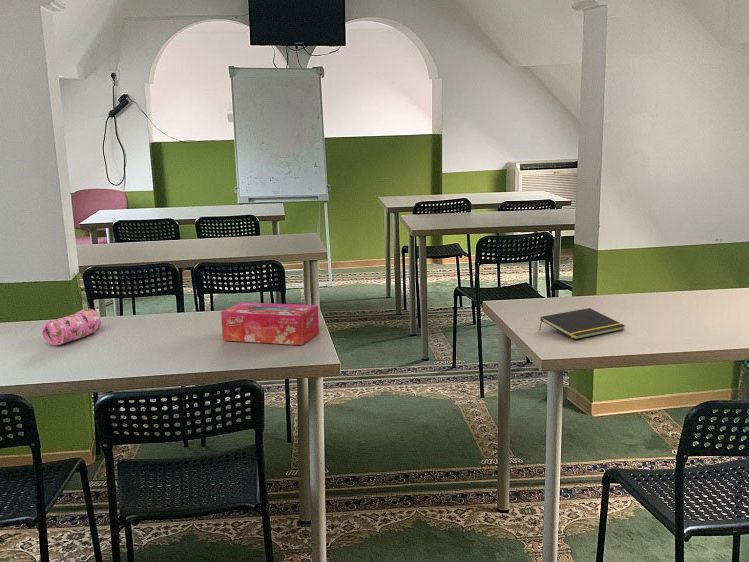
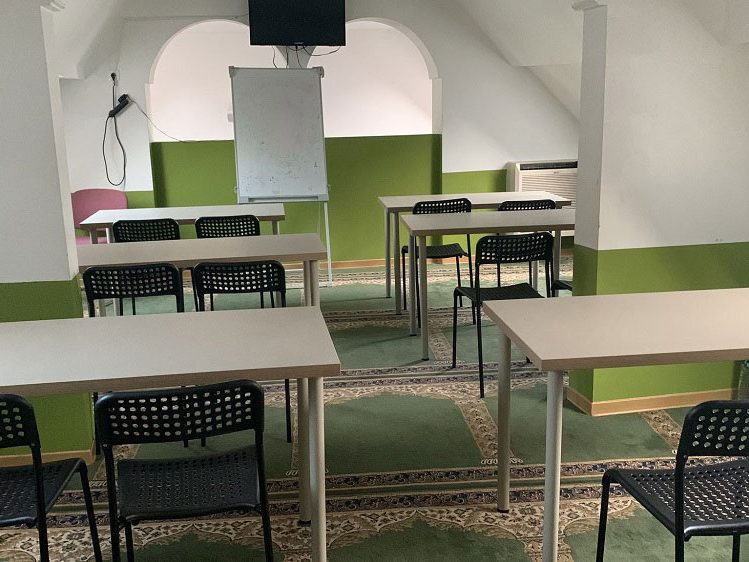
- notepad (582, 322)
- pencil case (72, 326)
- tissue box (270, 322)
